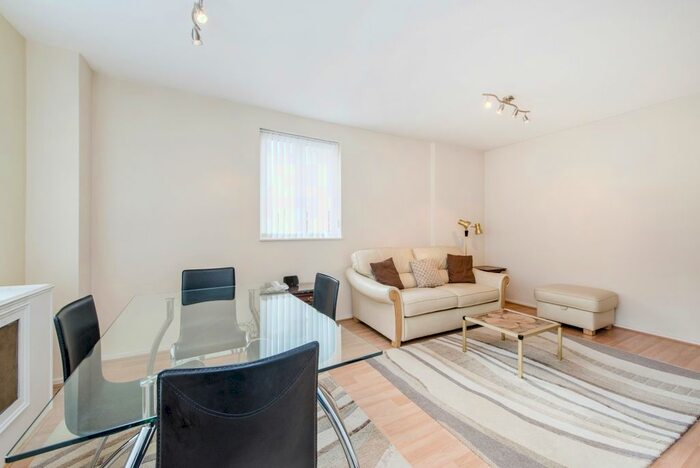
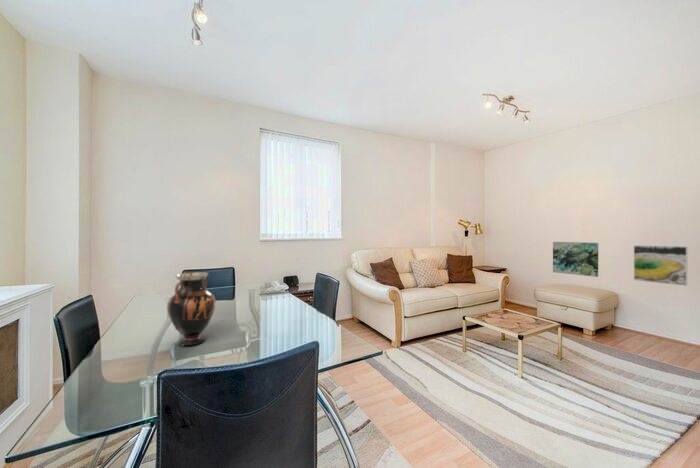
+ wall art (574, 258)
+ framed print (659, 264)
+ vase (192, 307)
